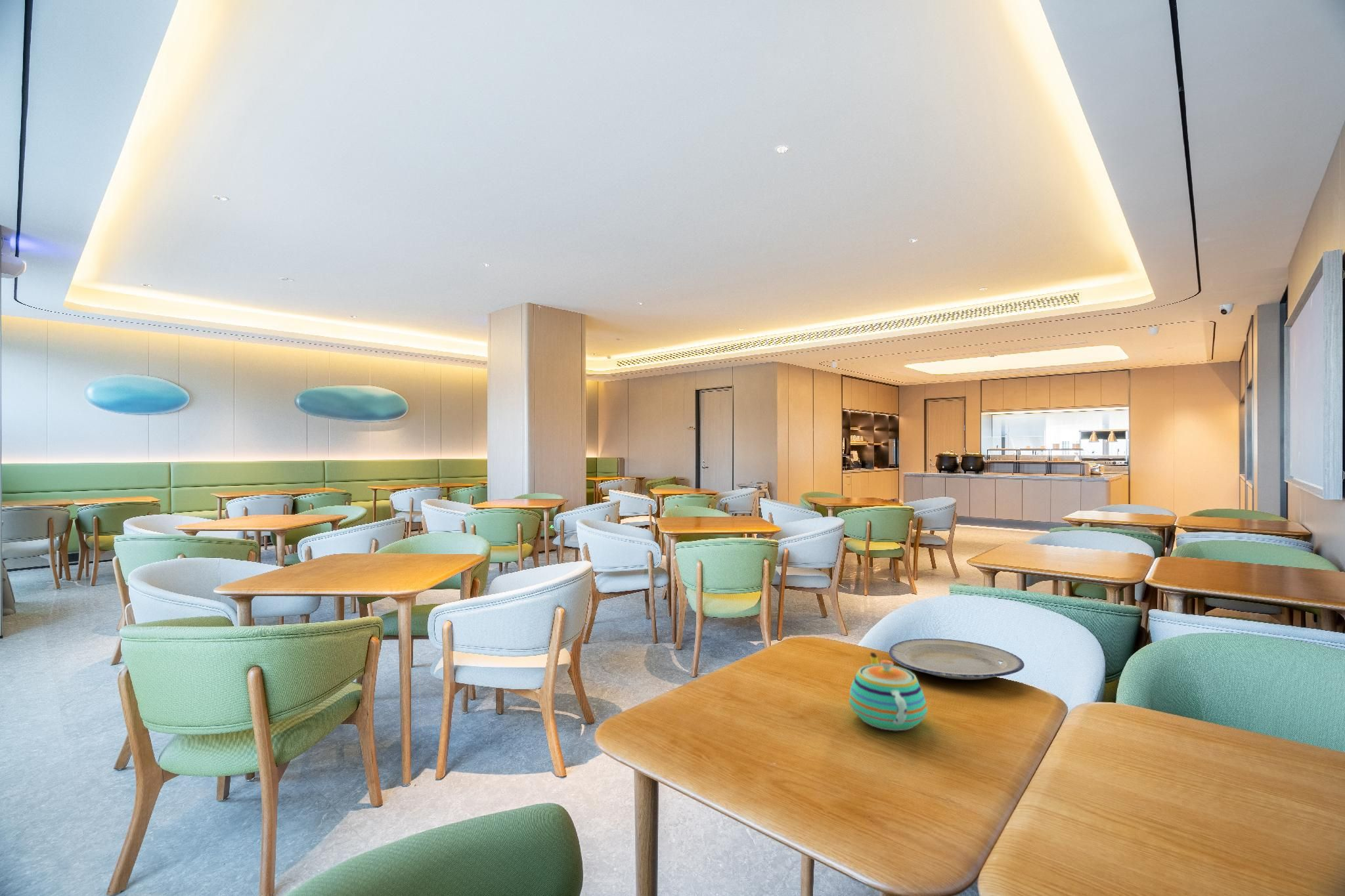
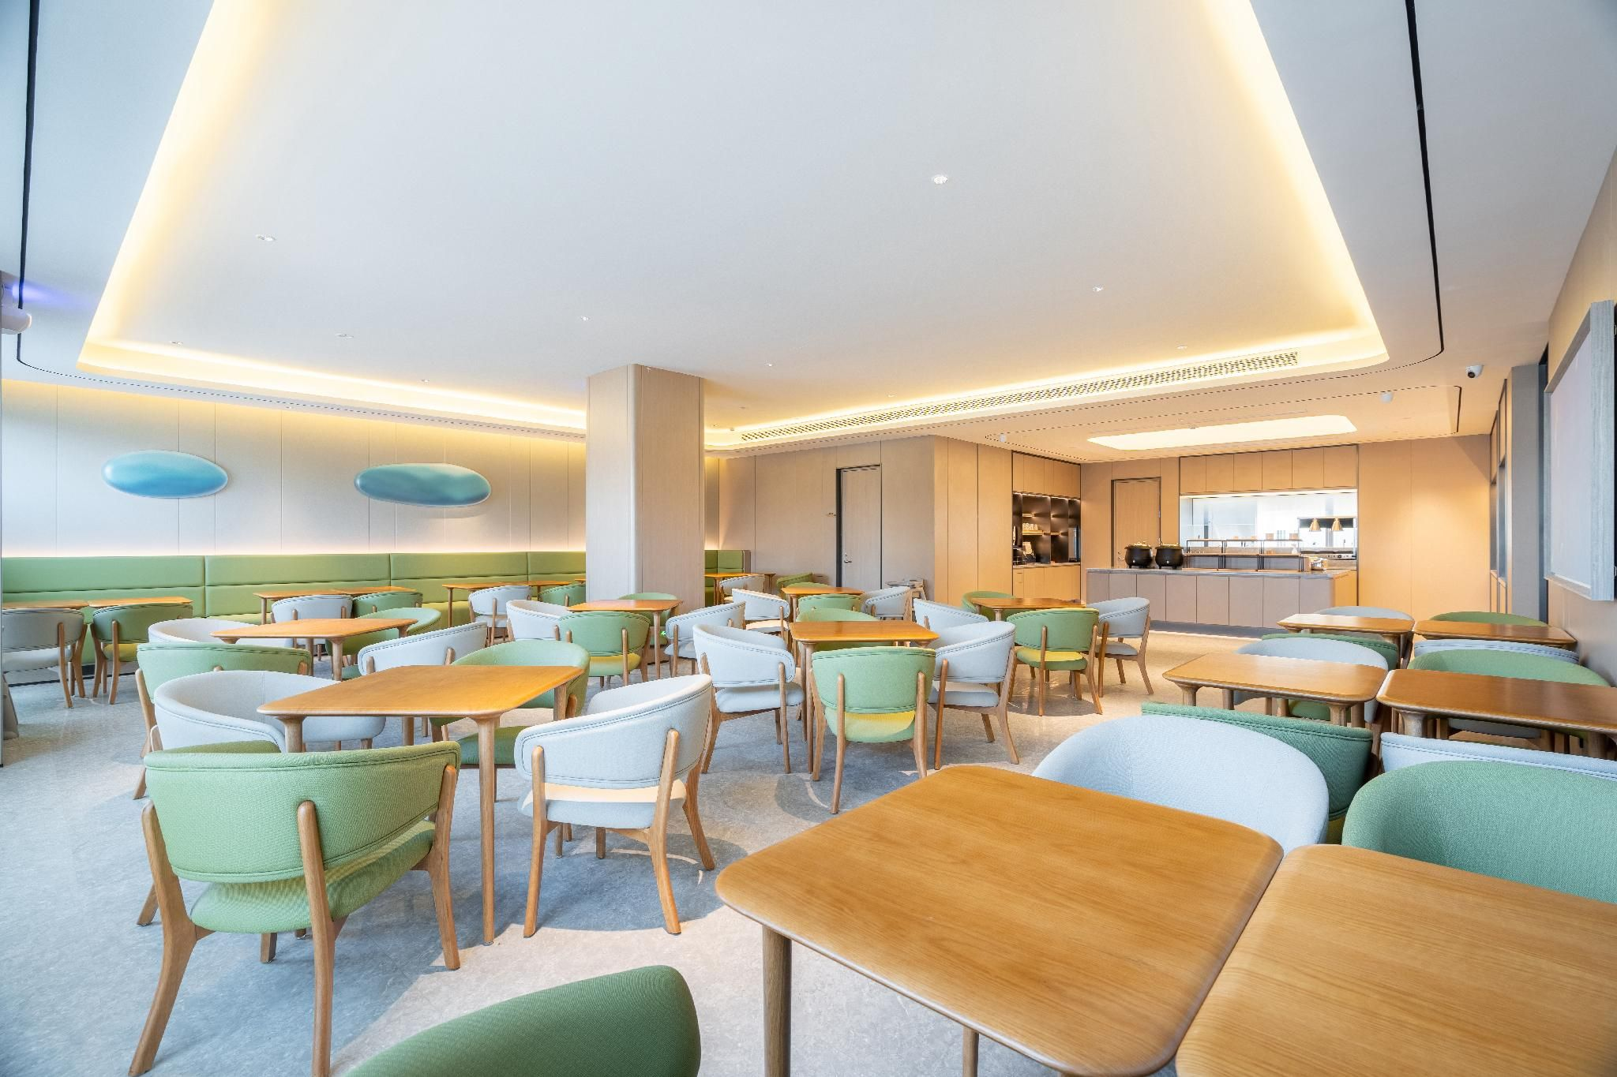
- teapot (886, 689)
- plate (954, 660)
